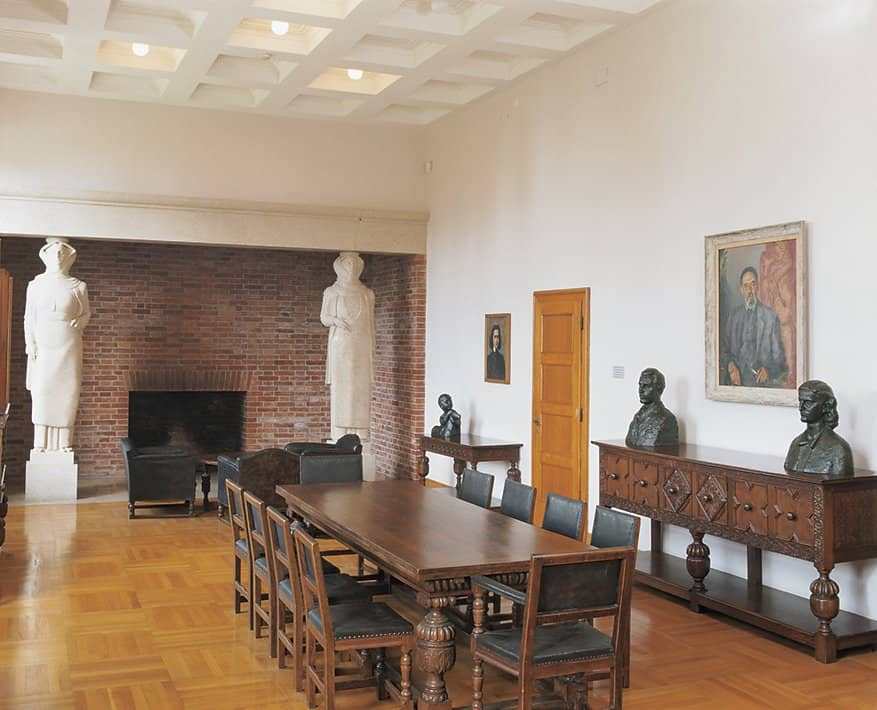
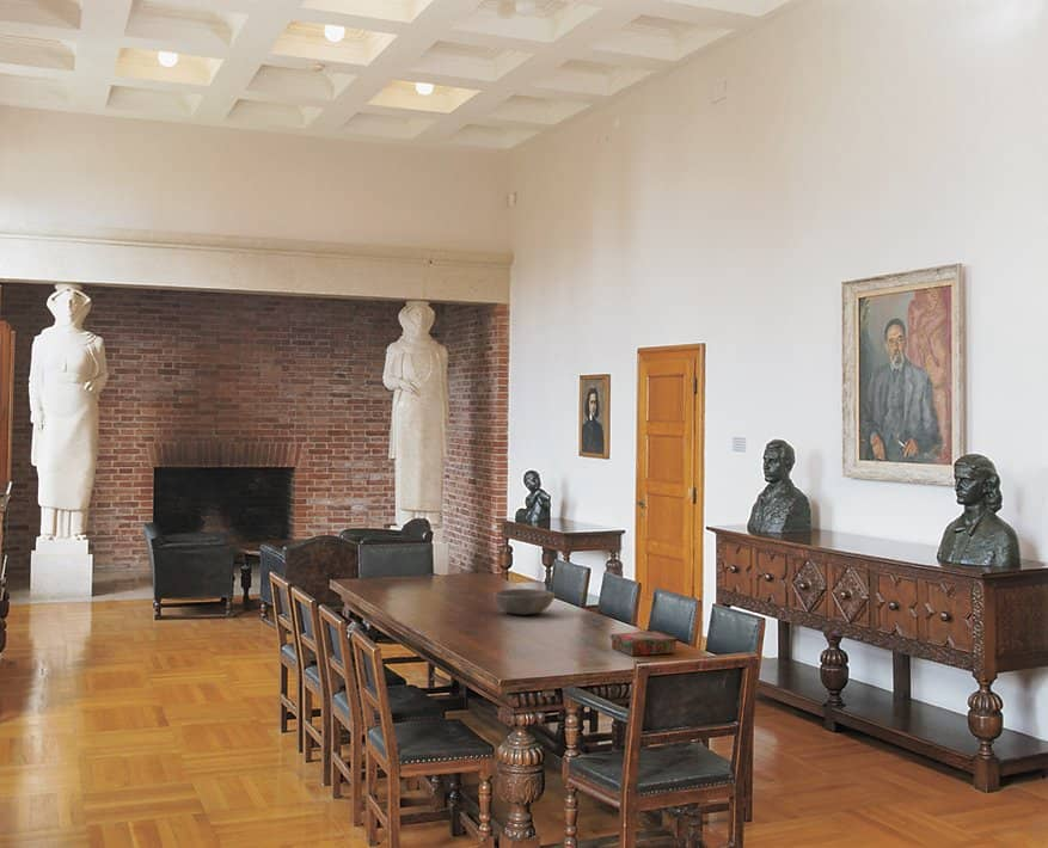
+ bowl (523, 602)
+ book (643, 643)
